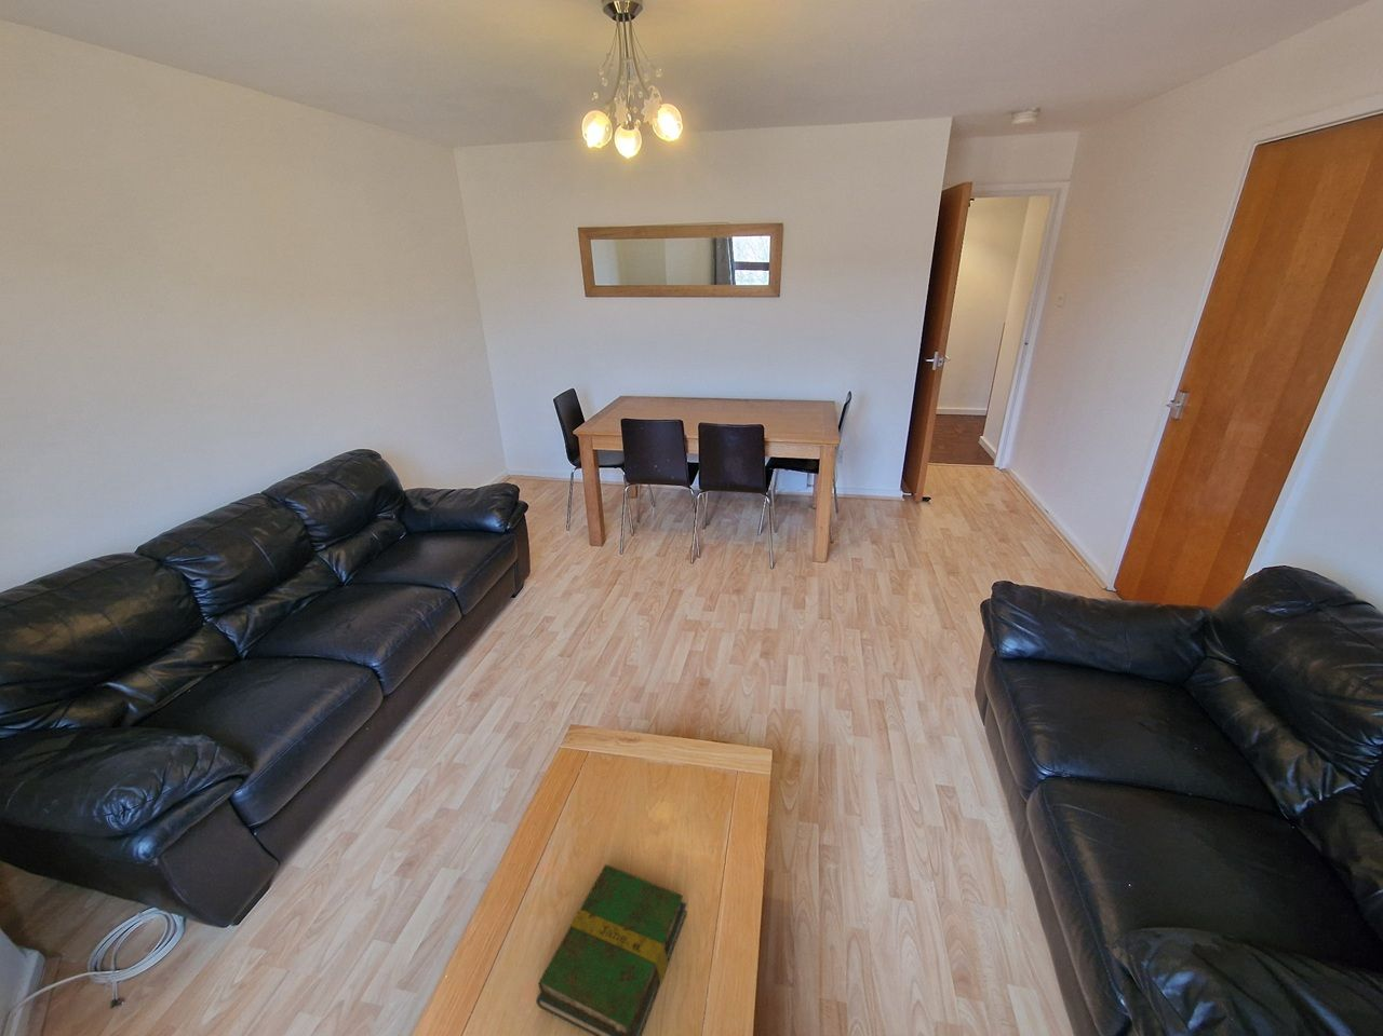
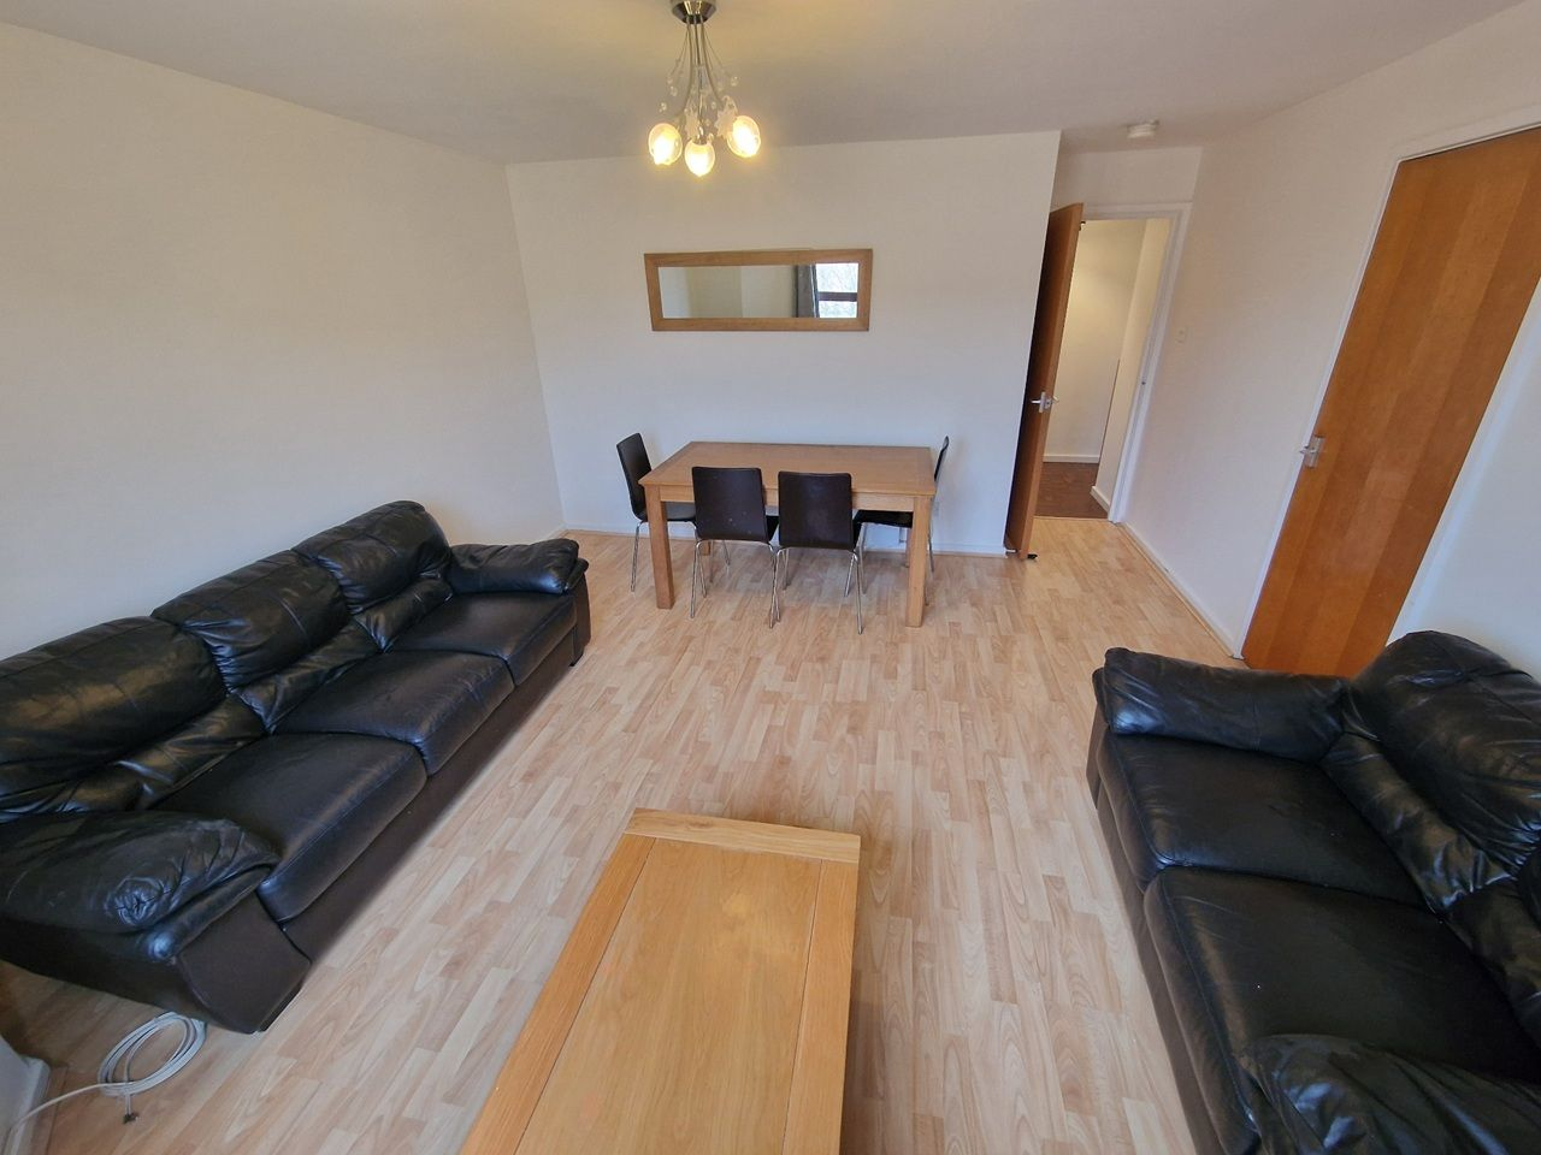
- book (616, 946)
